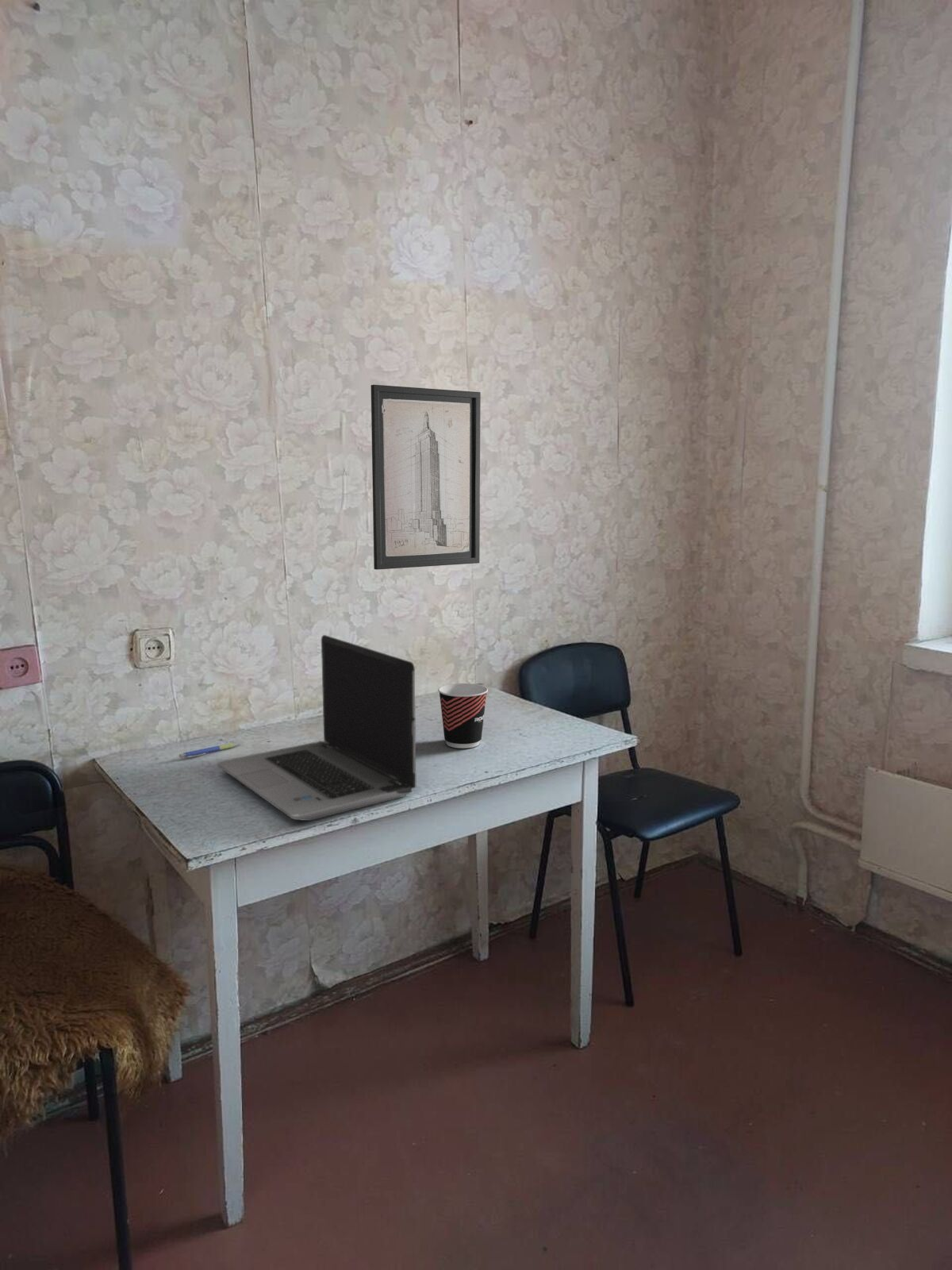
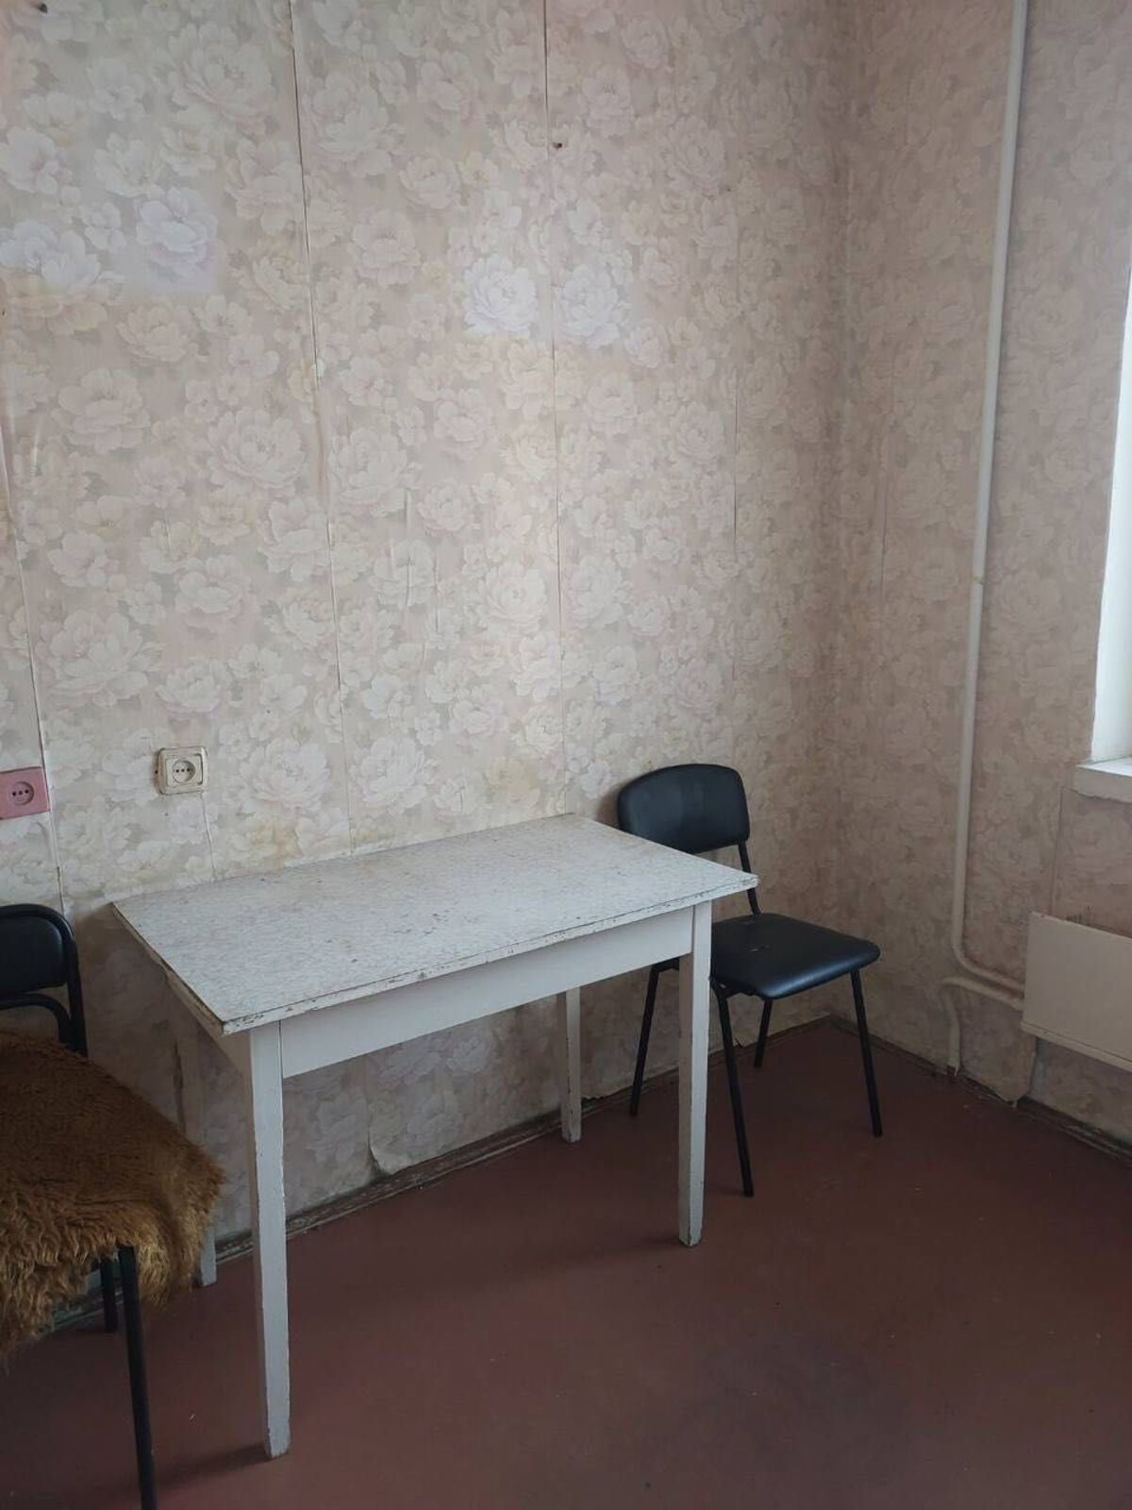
- laptop computer (323, 716)
- pen (211, 749)
- cup (463, 716)
- wall art (428, 479)
